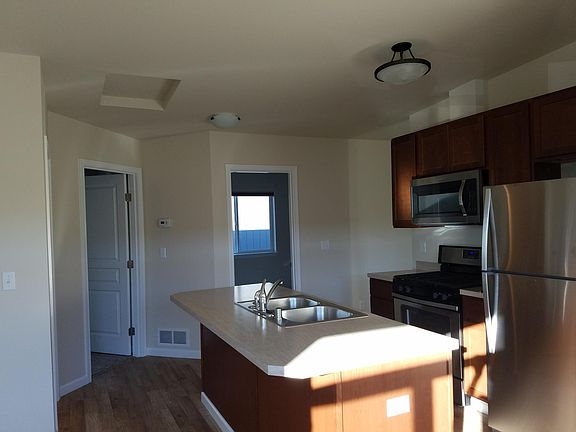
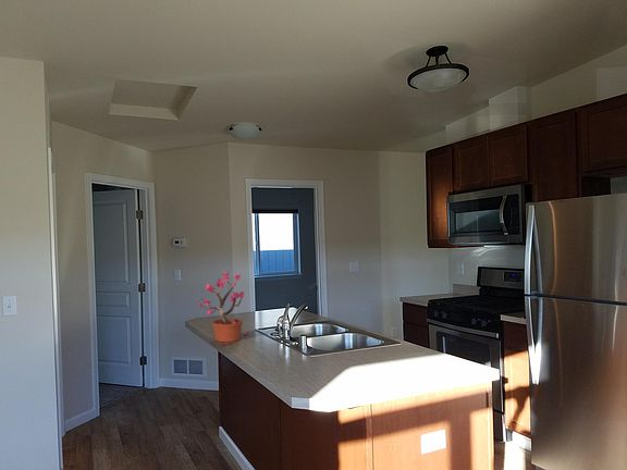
+ potted plant (231, 307)
